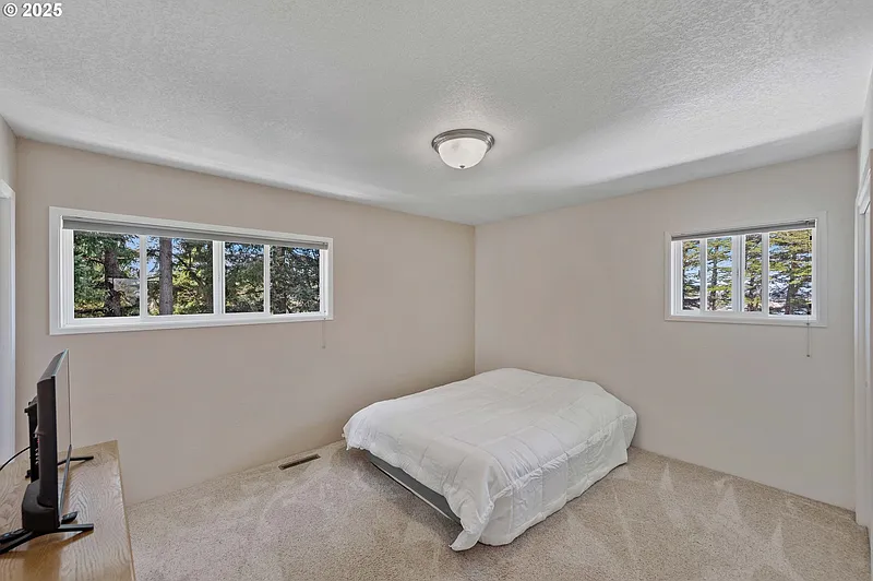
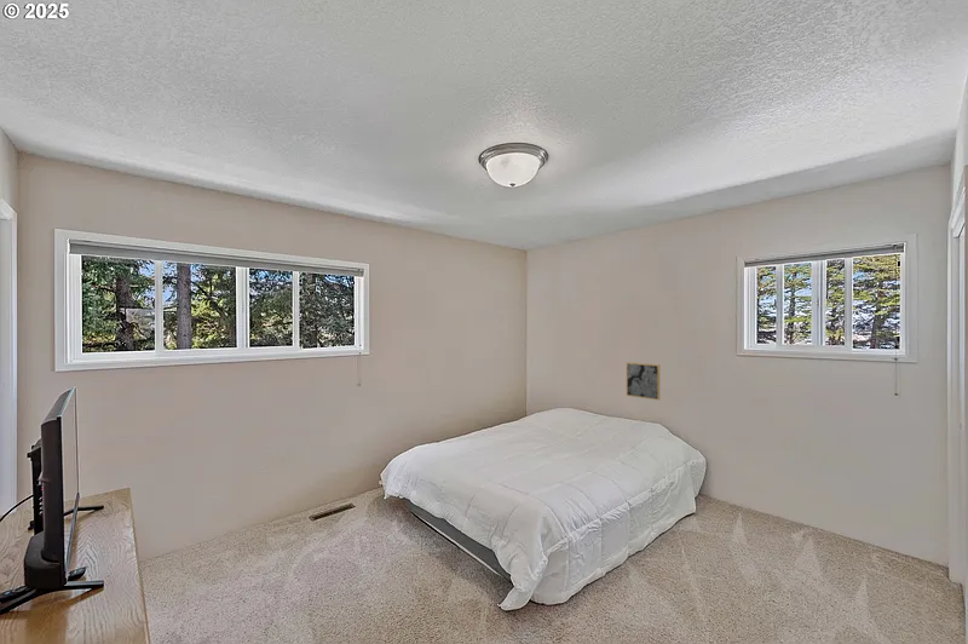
+ wall art (643, 380)
